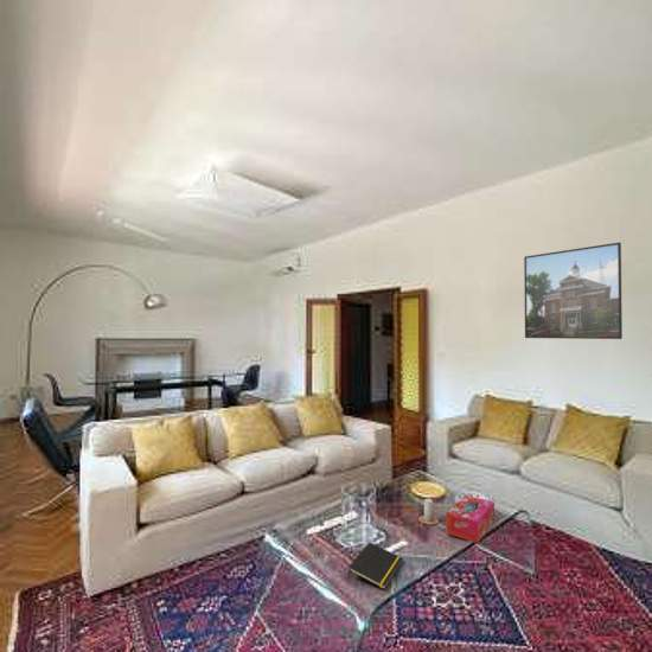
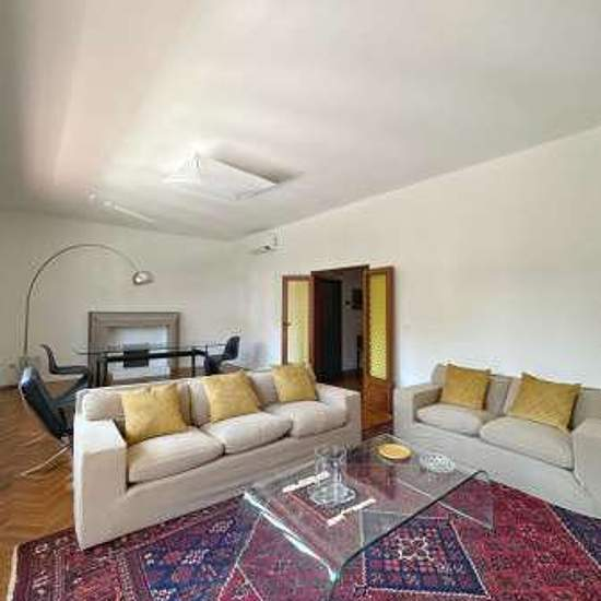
- candle (428, 506)
- notepad (376, 563)
- tissue box (471, 517)
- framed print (568, 294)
